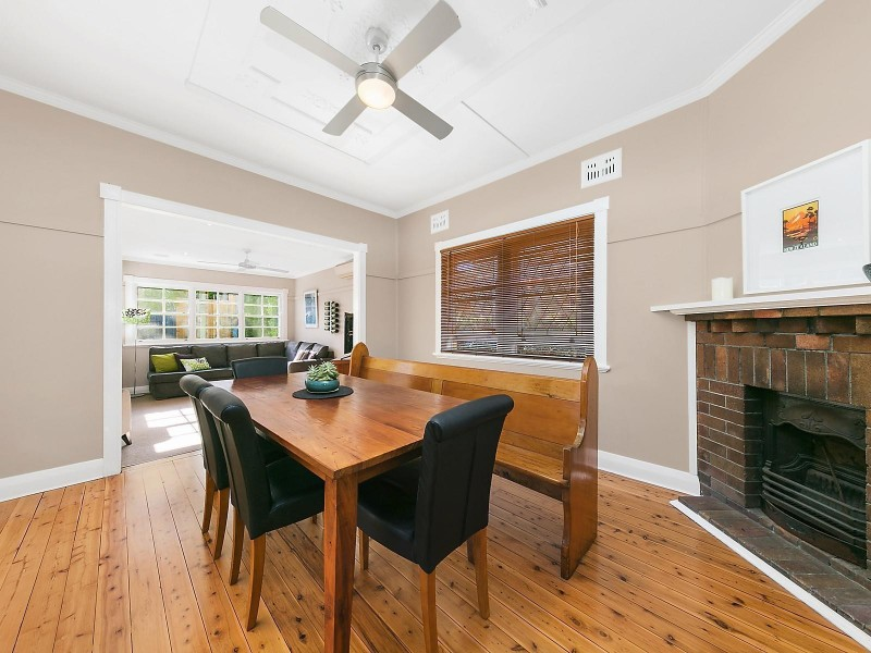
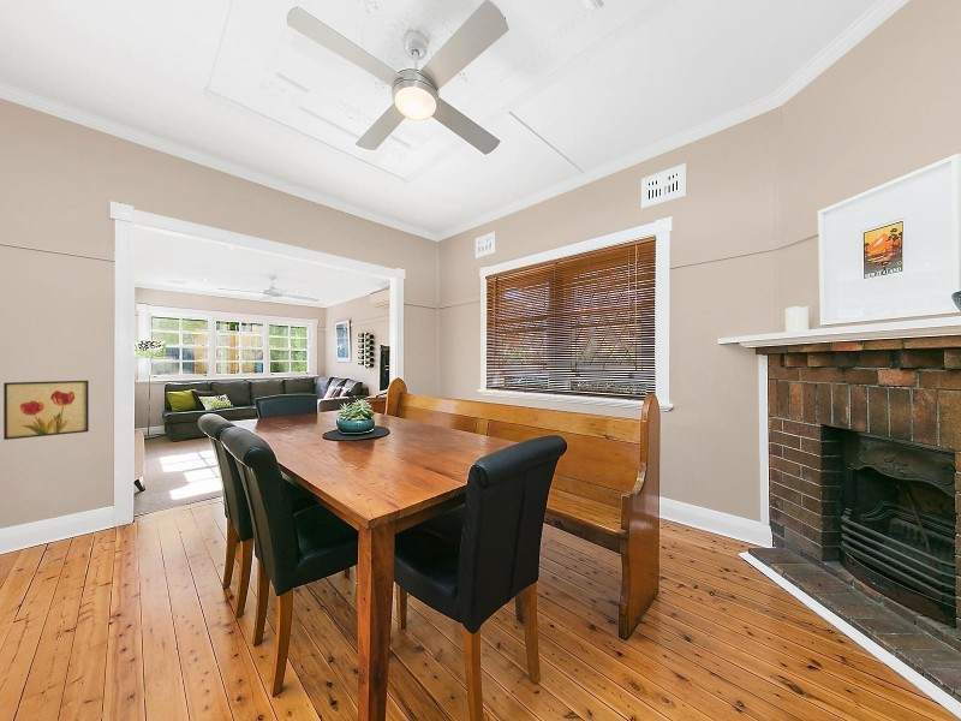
+ wall art (48, 407)
